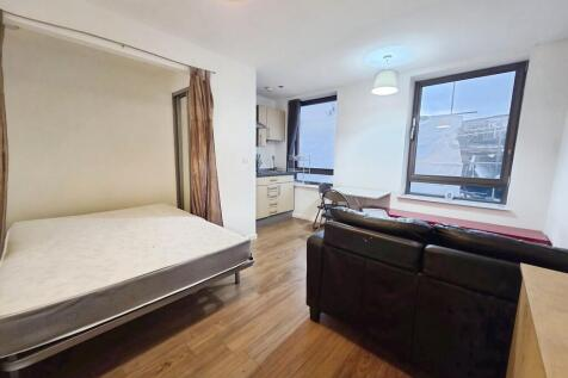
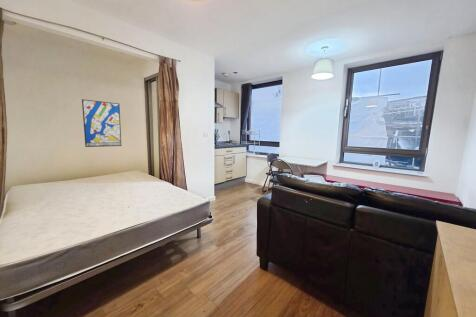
+ wall art (103, 124)
